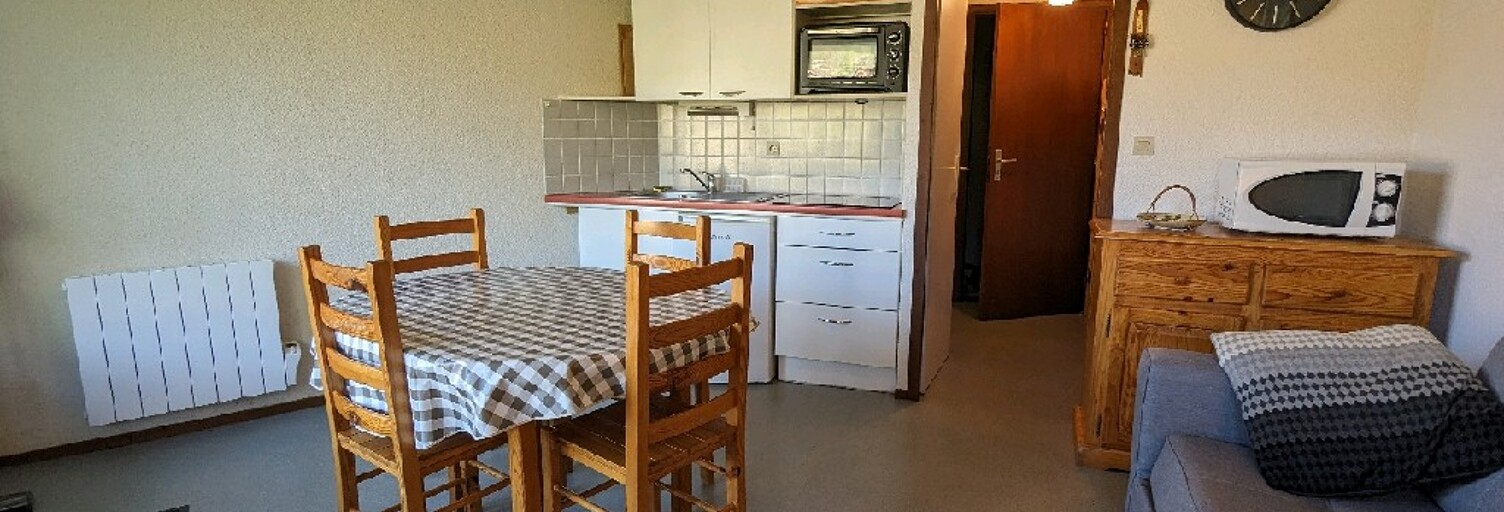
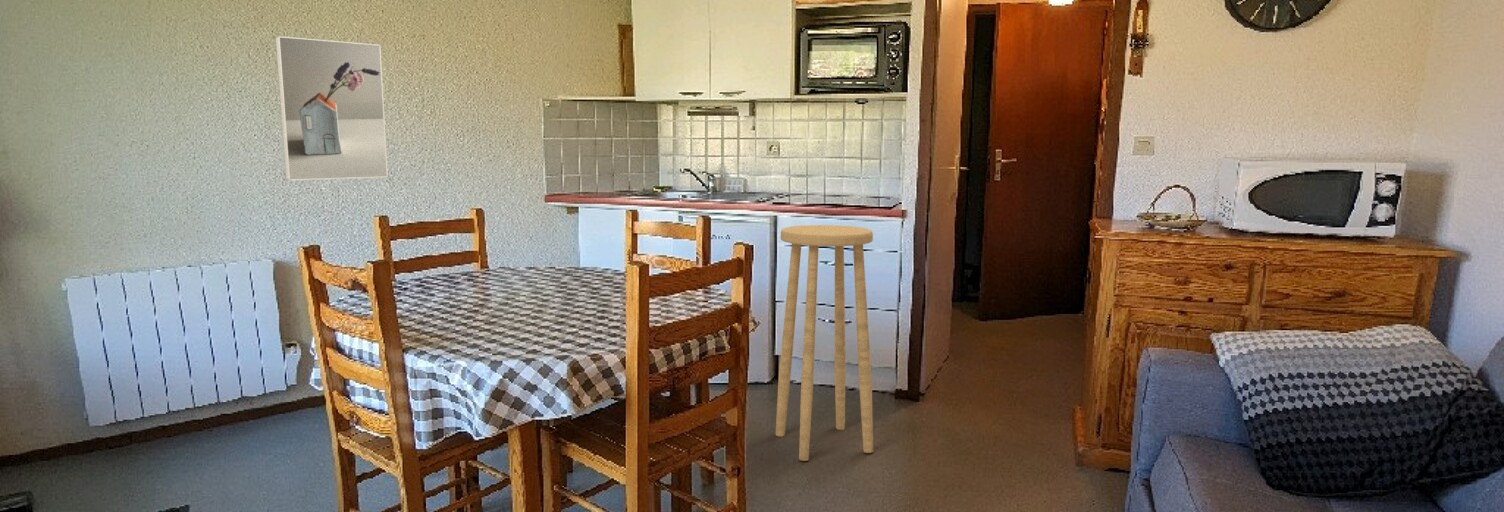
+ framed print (334, 110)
+ stool (814, 338)
